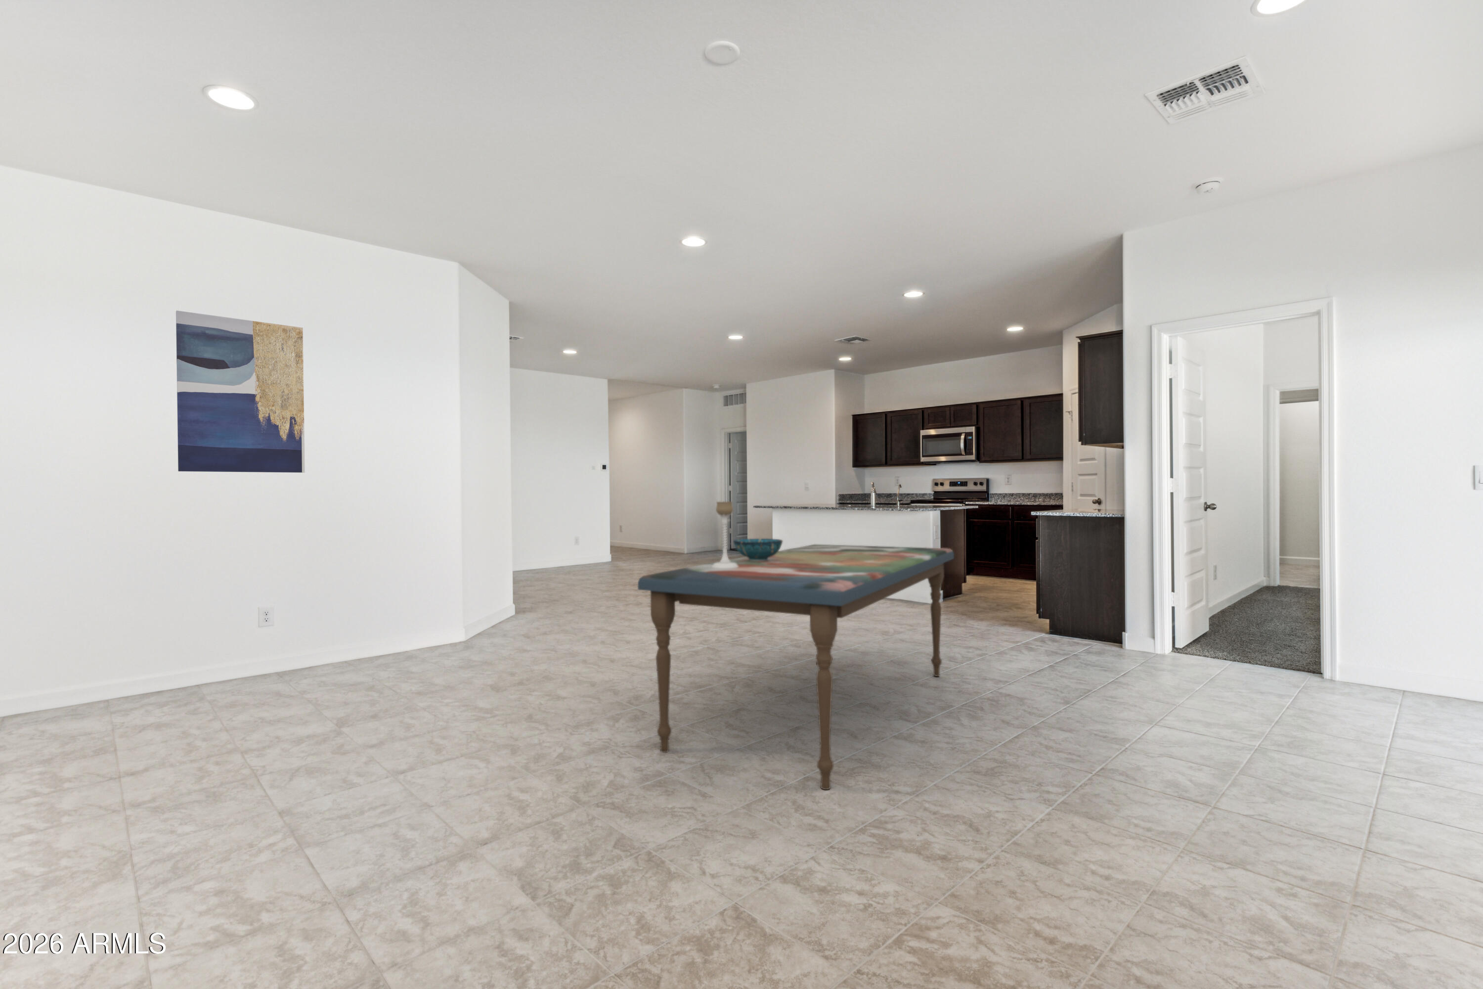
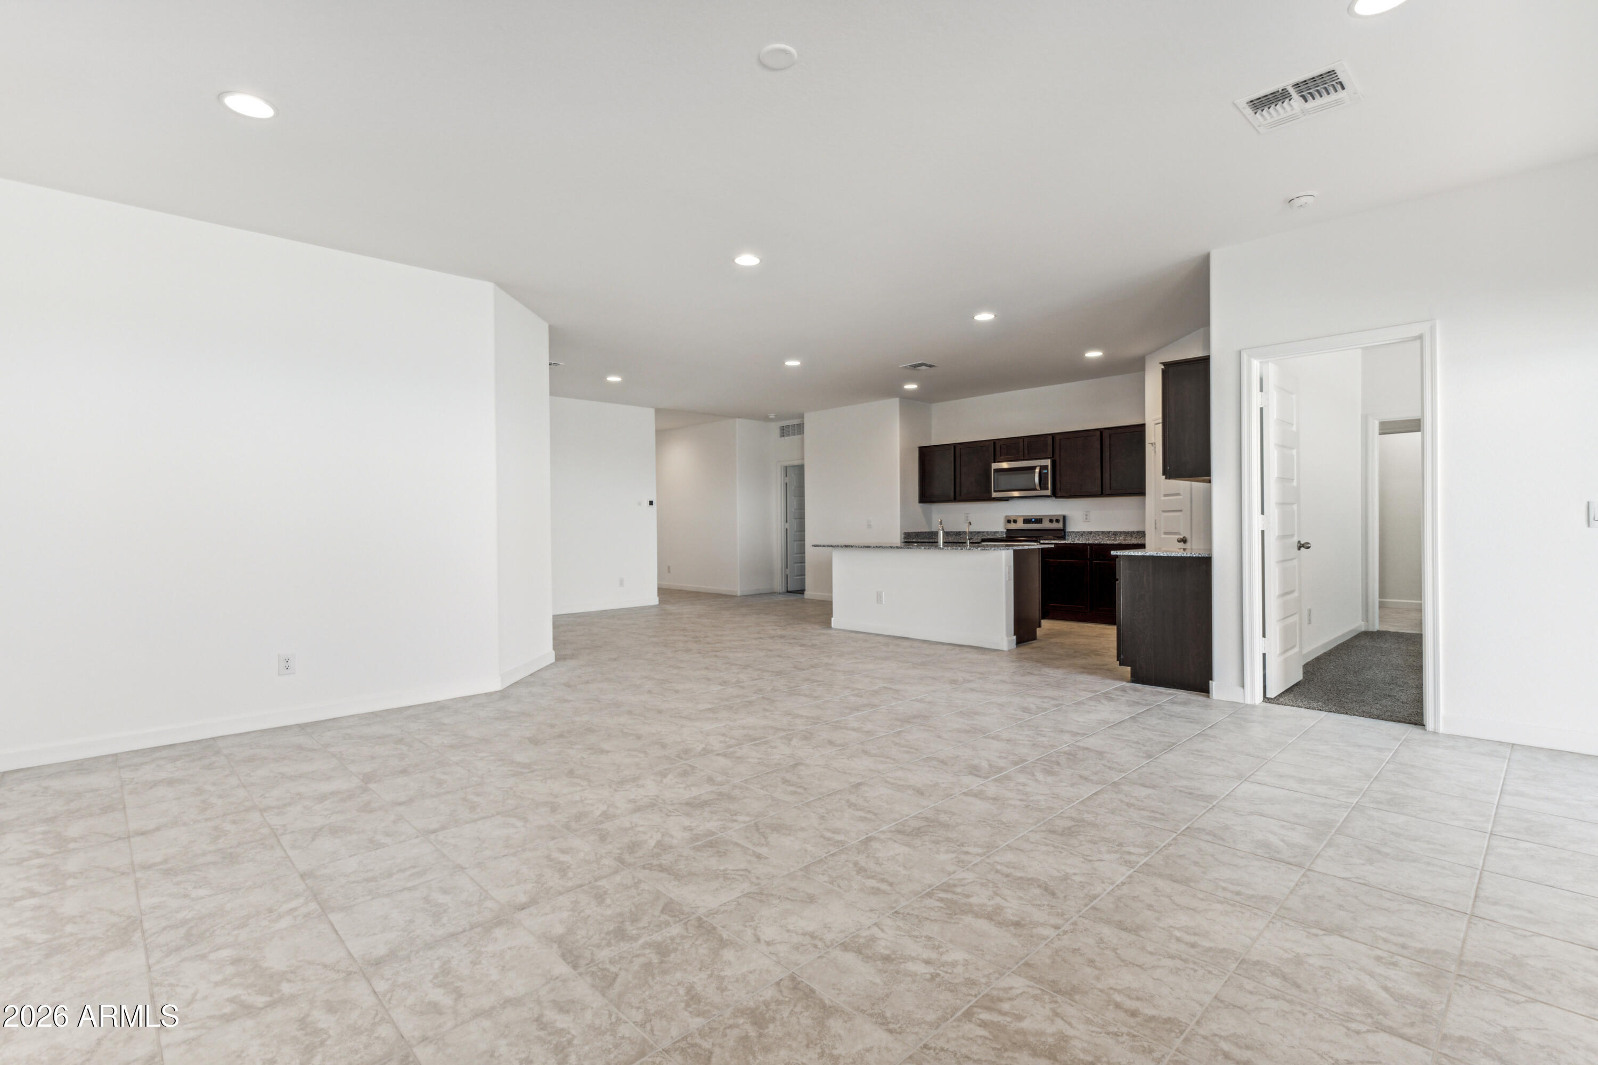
- candle holder (725, 533)
- decorative bowl (758, 550)
- wall art (243, 395)
- dining table (822, 632)
